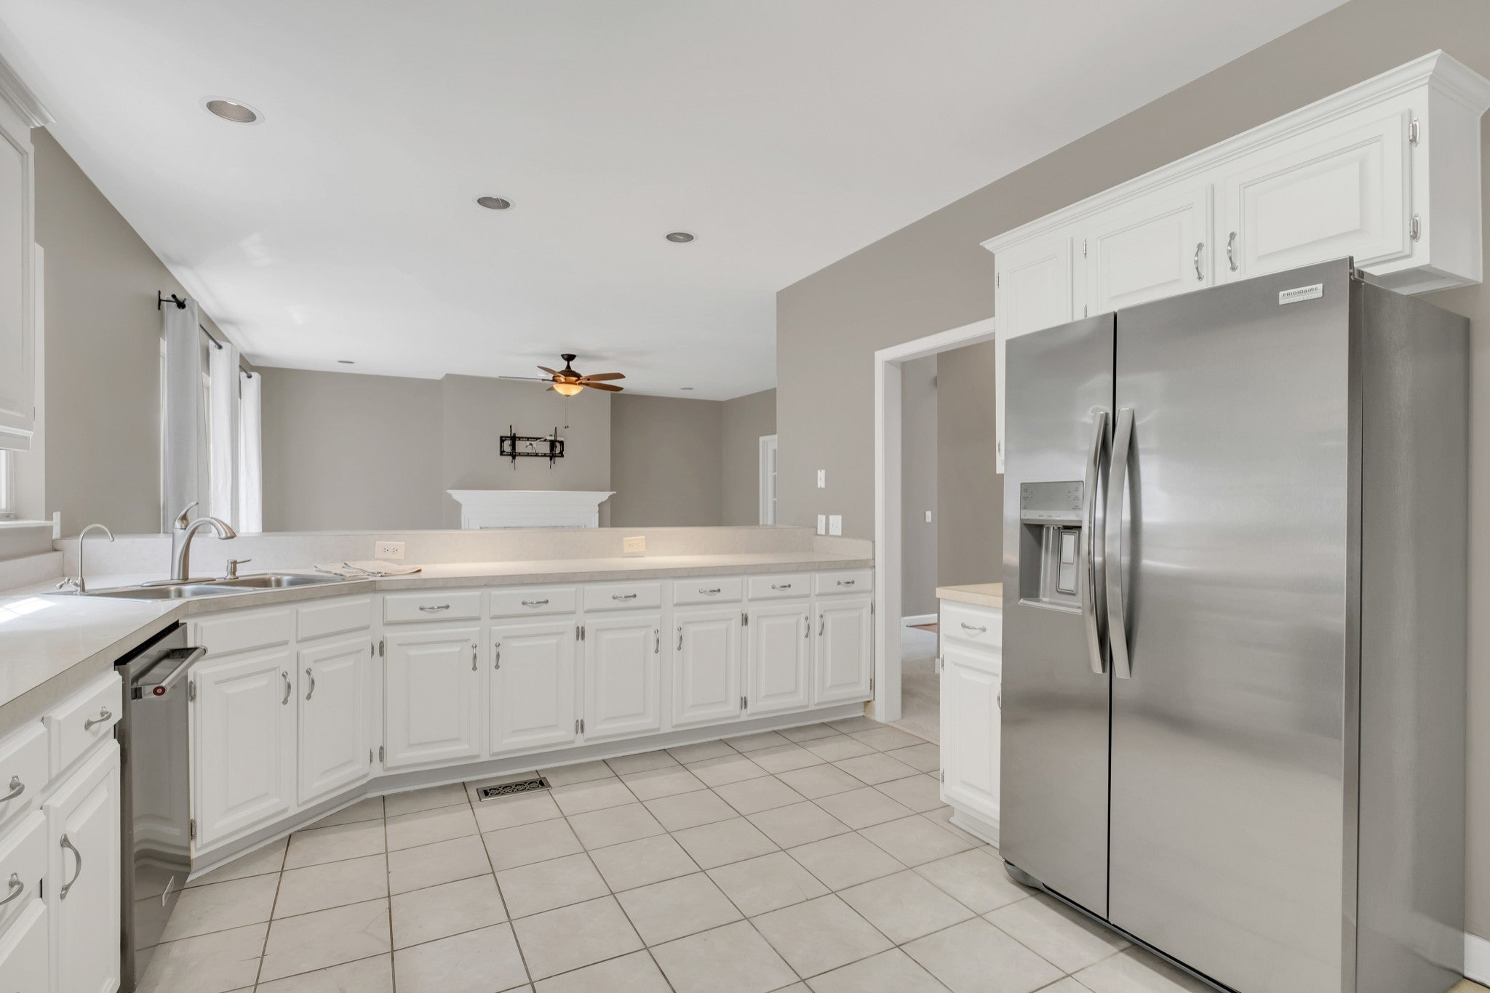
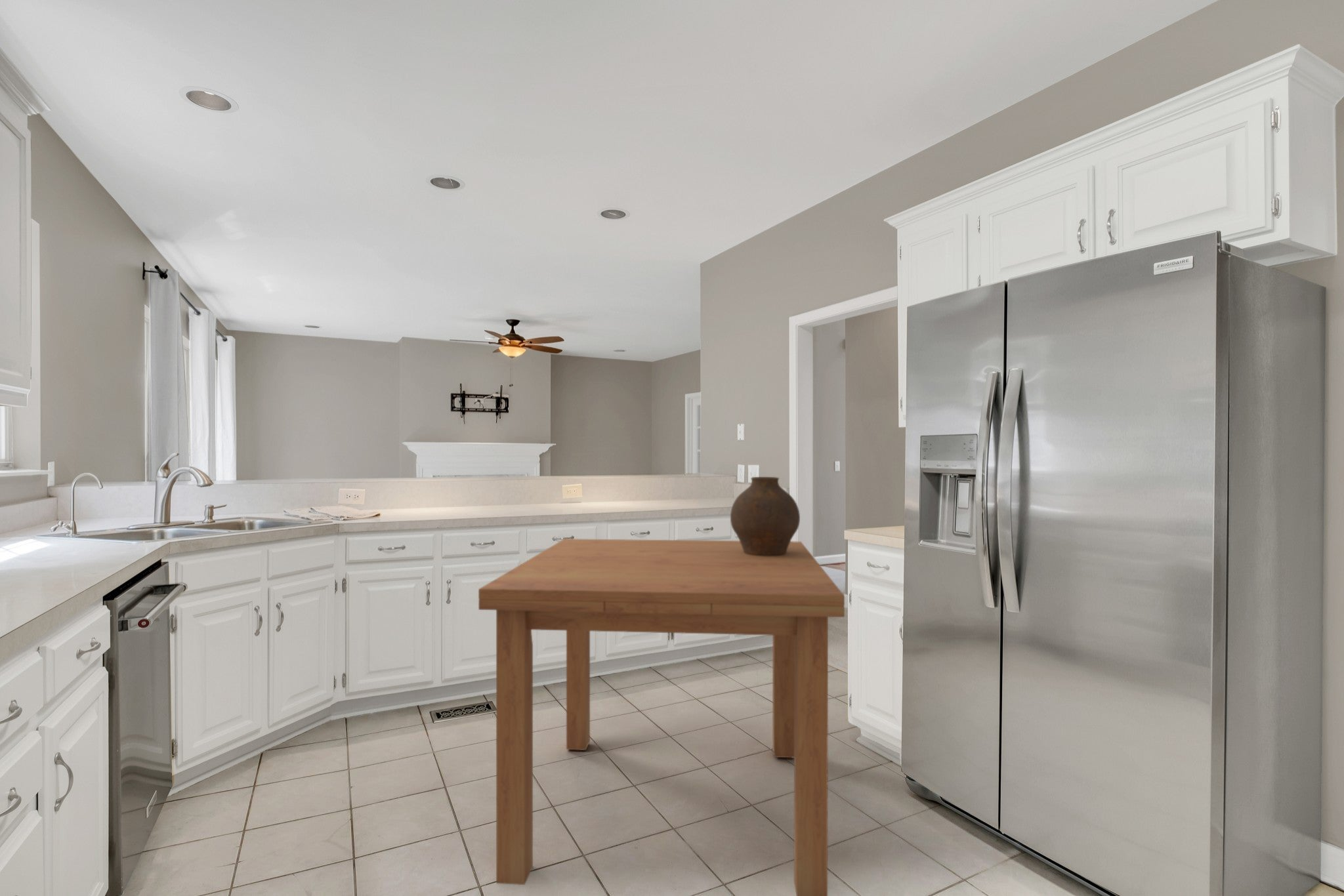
+ vase (765, 514)
+ dining table (671, 632)
